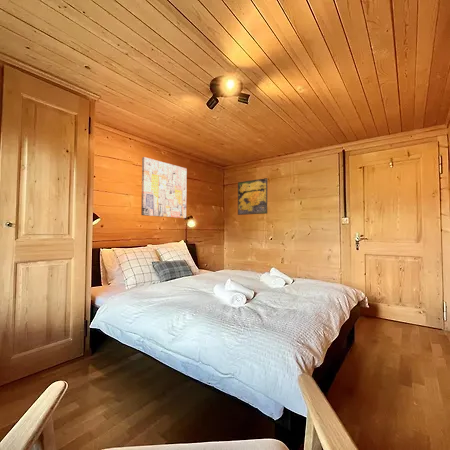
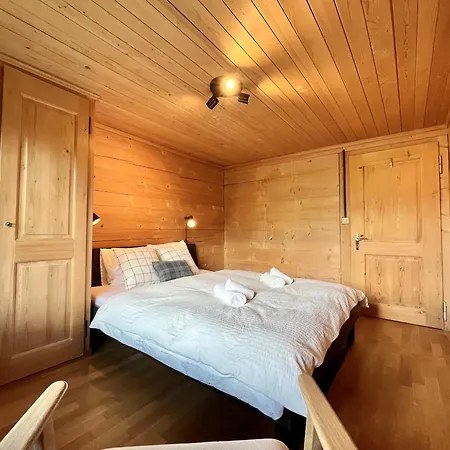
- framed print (252, 197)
- wall art (165, 189)
